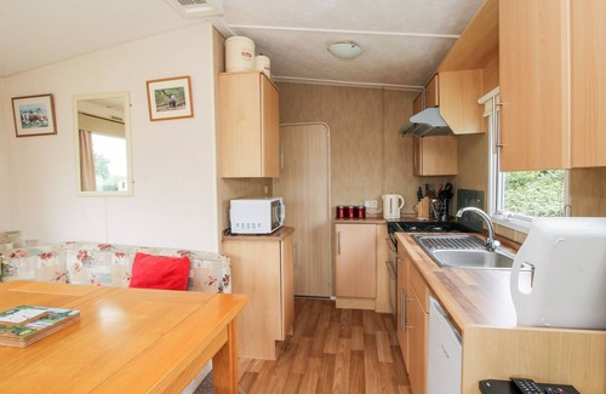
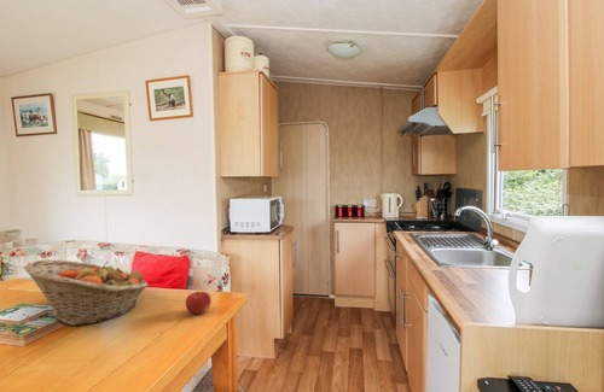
+ fruit (198, 300)
+ fruit basket (89, 283)
